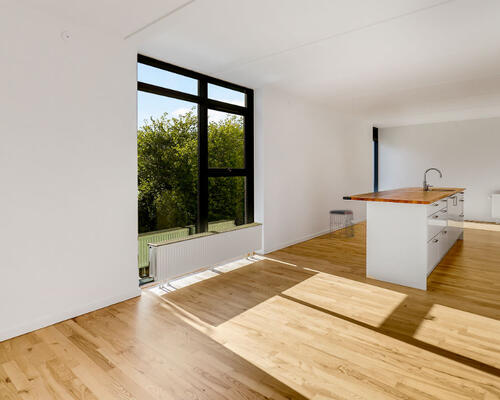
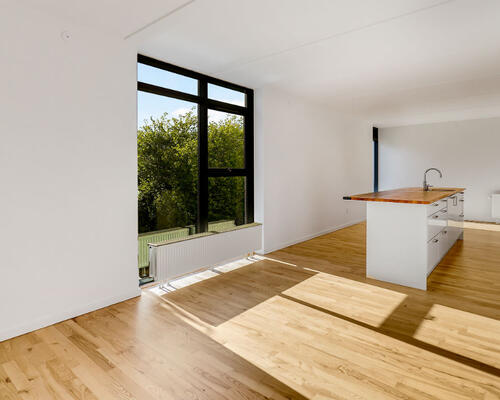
- stool (346, 222)
